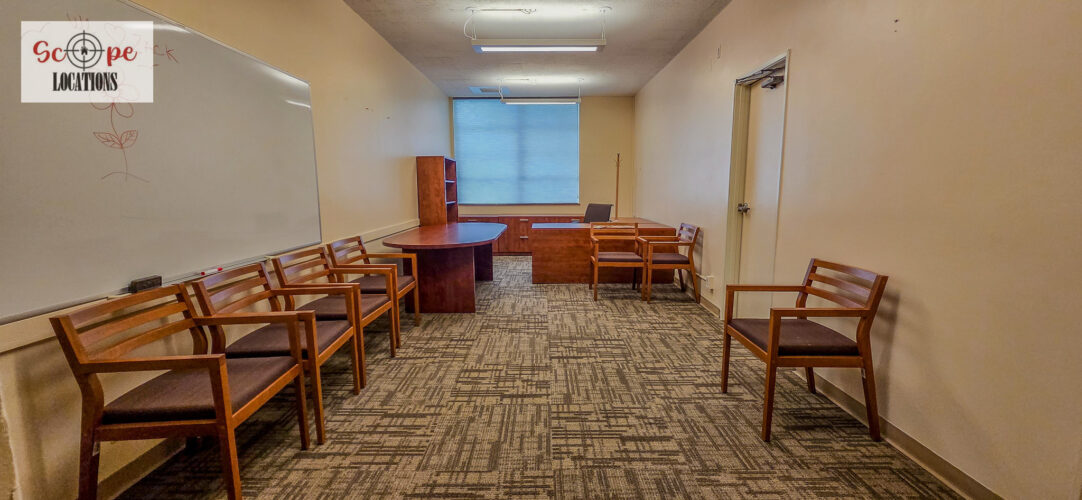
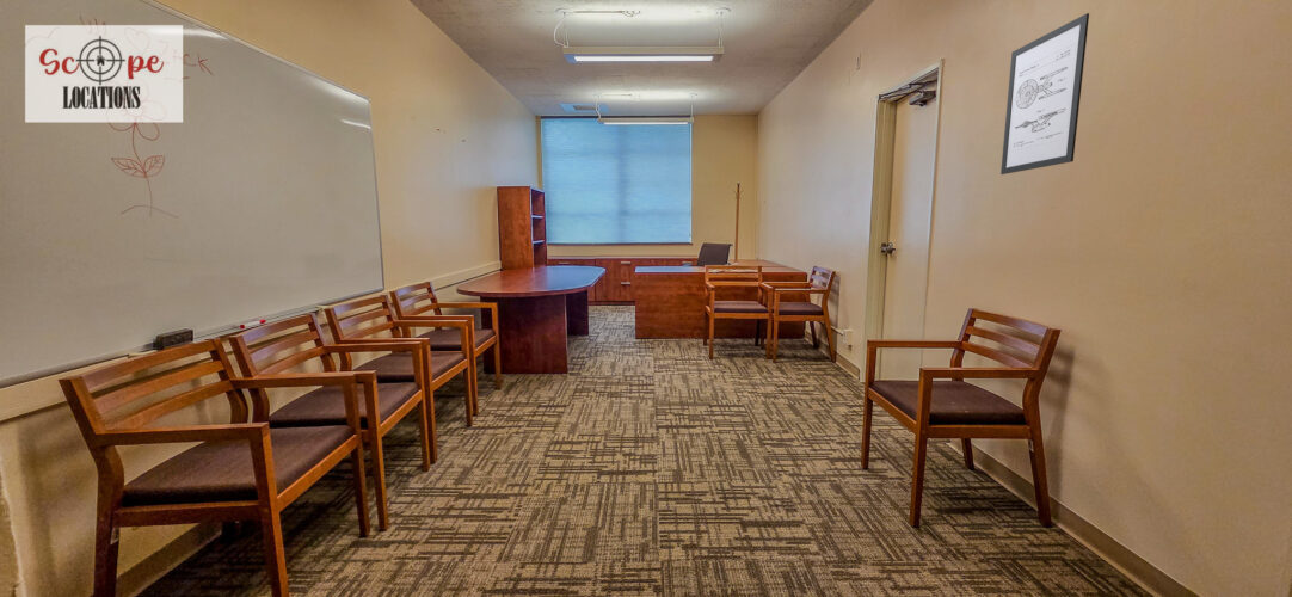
+ wall art (1040, 103)
